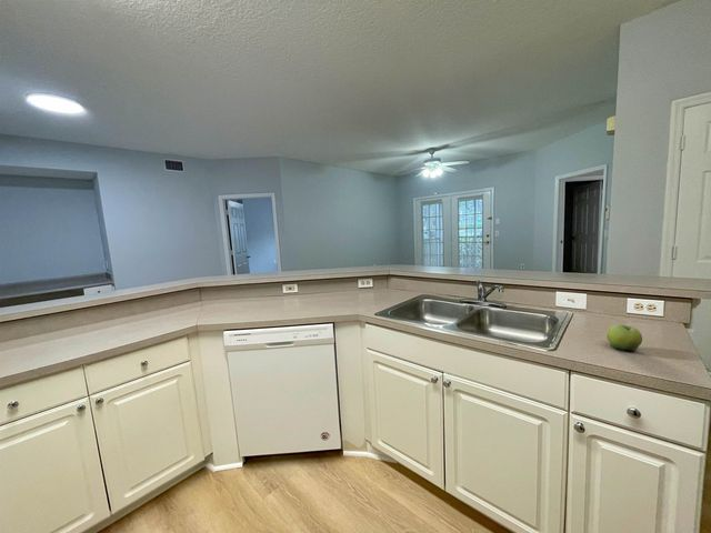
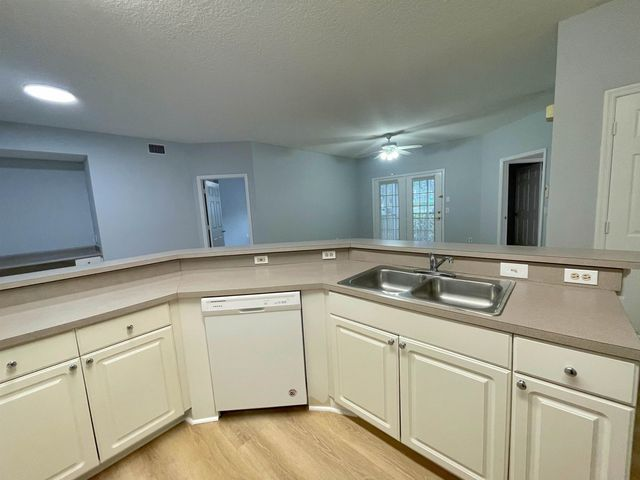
- fruit (623, 336)
